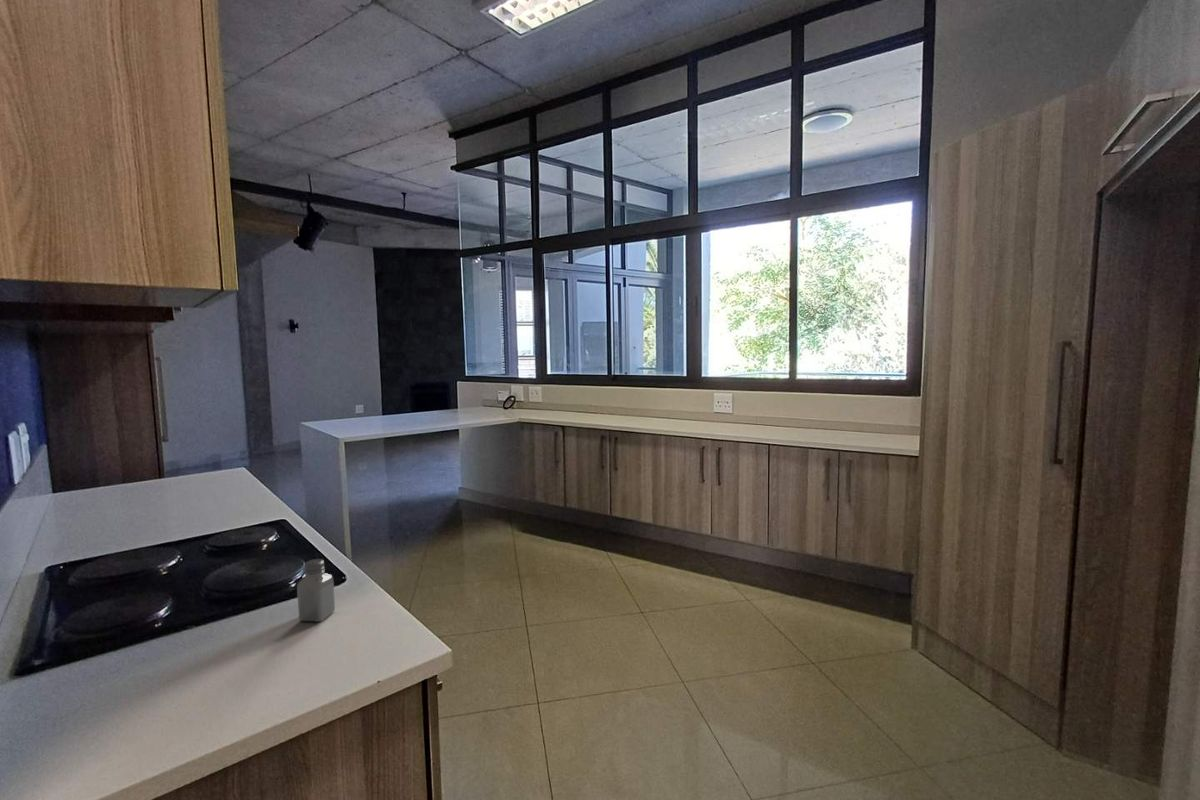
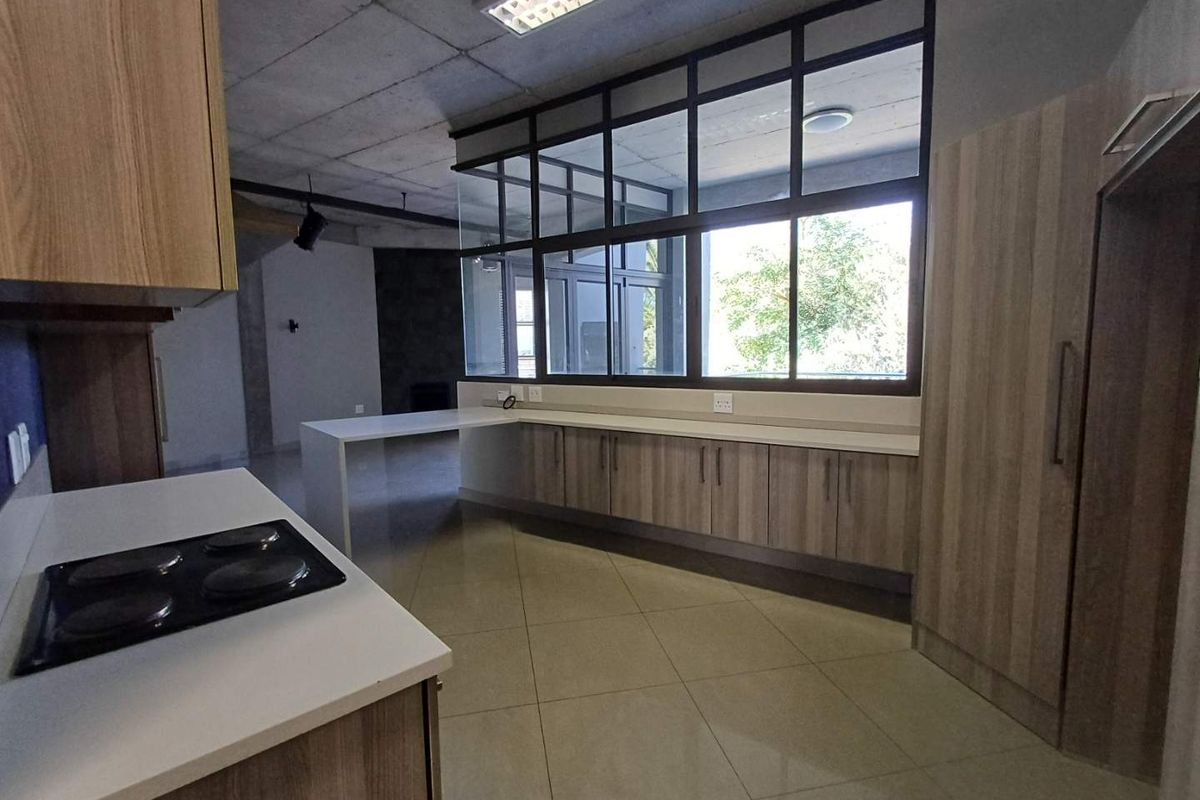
- saltshaker (315, 588)
